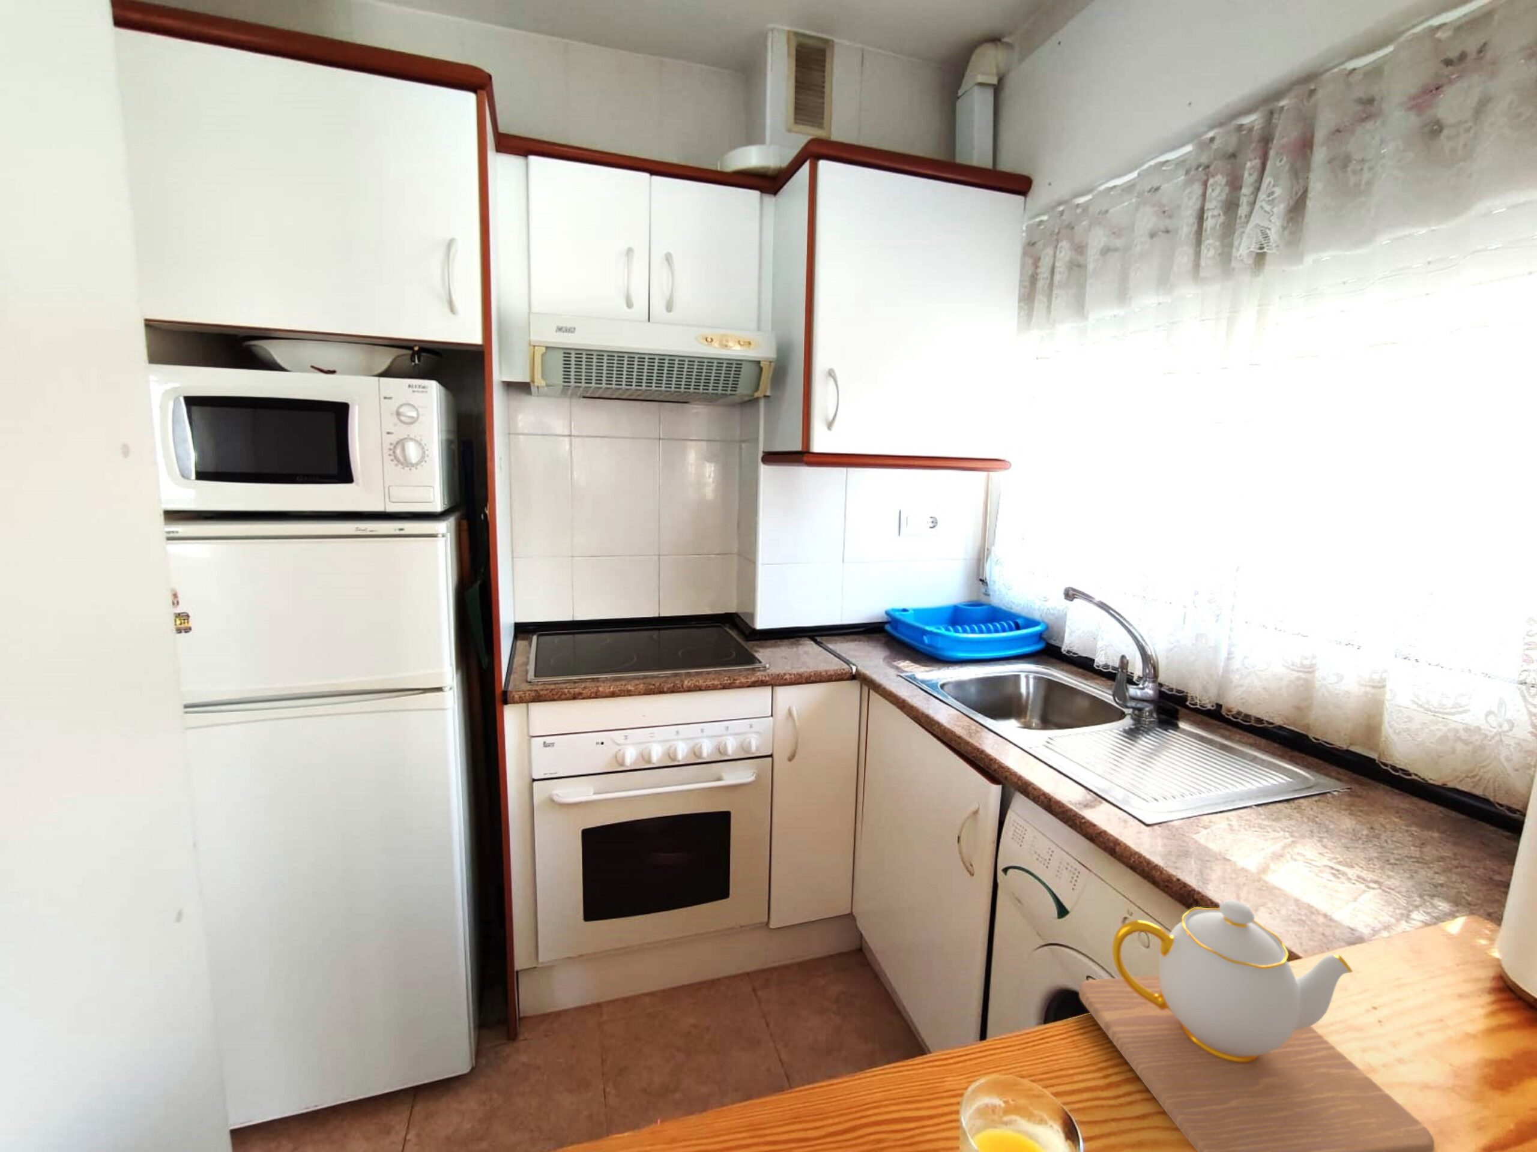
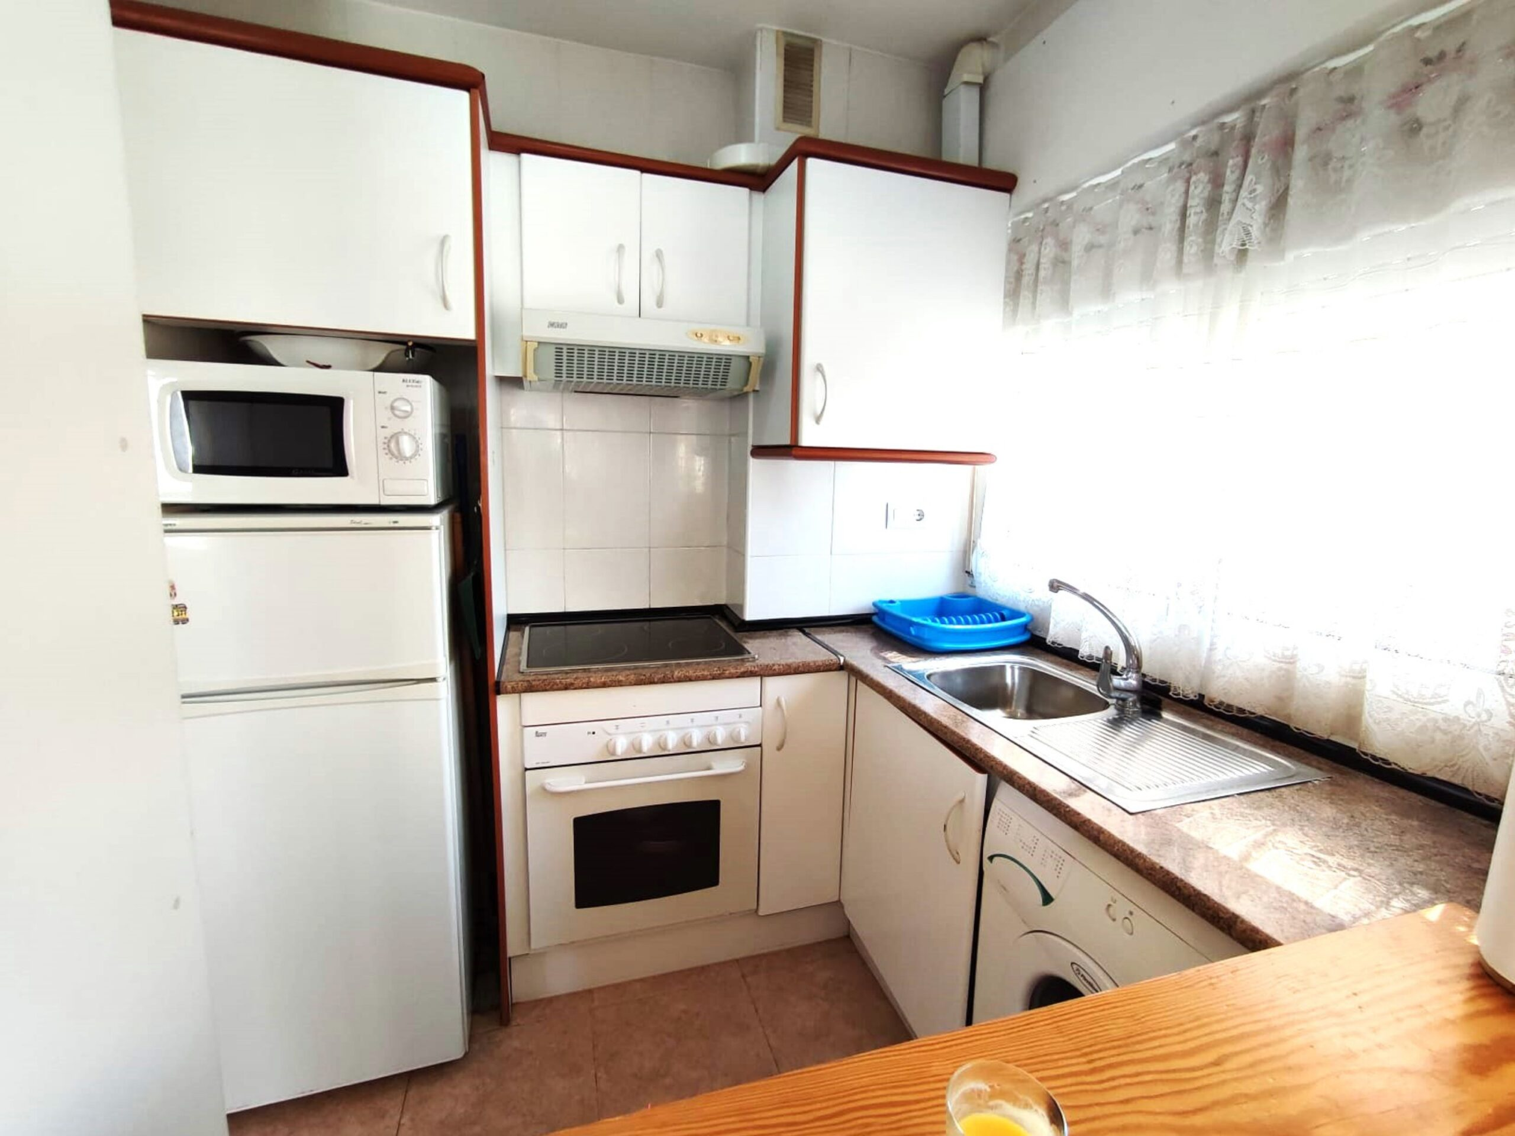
- teapot (1244, 991)
